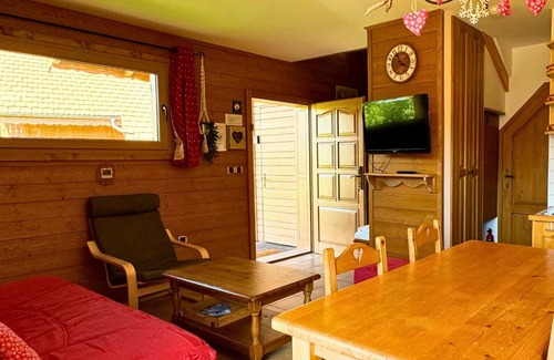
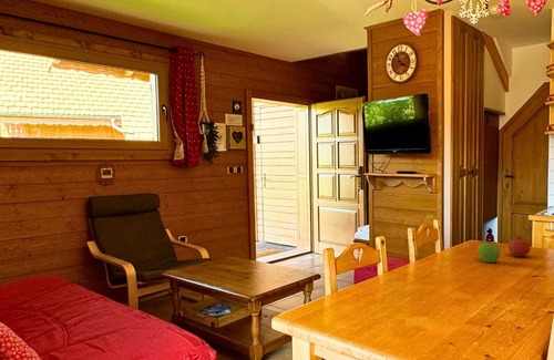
+ fruit (489, 250)
+ fruit (519, 245)
